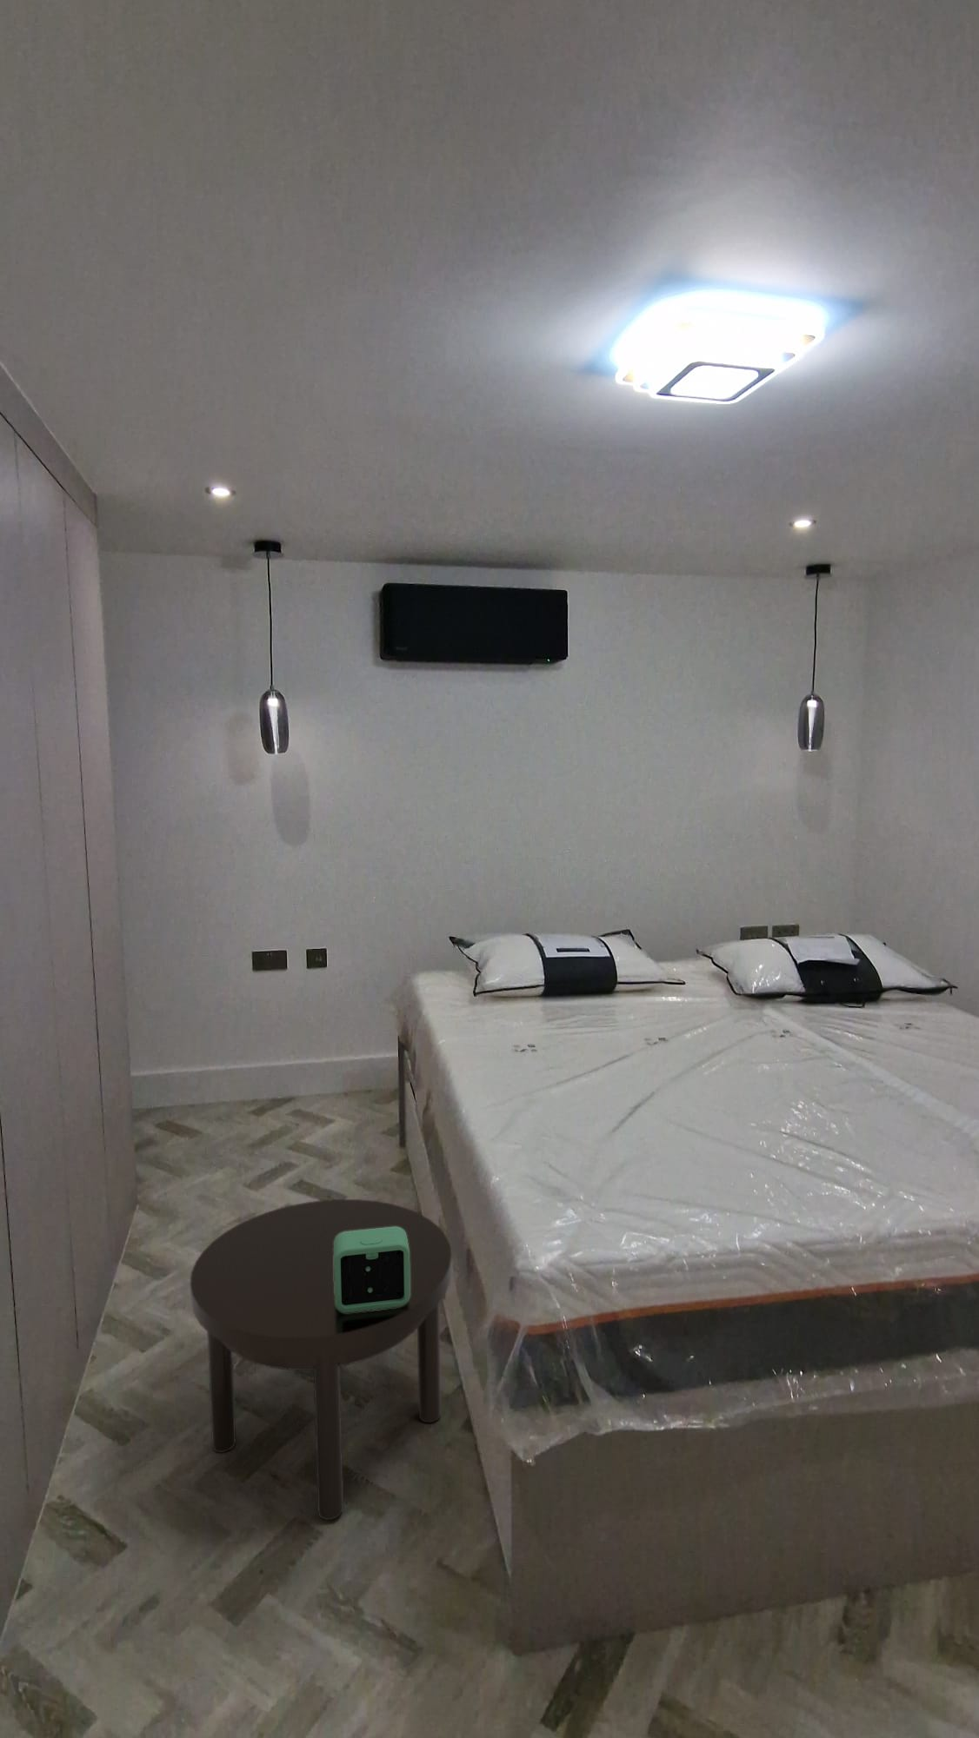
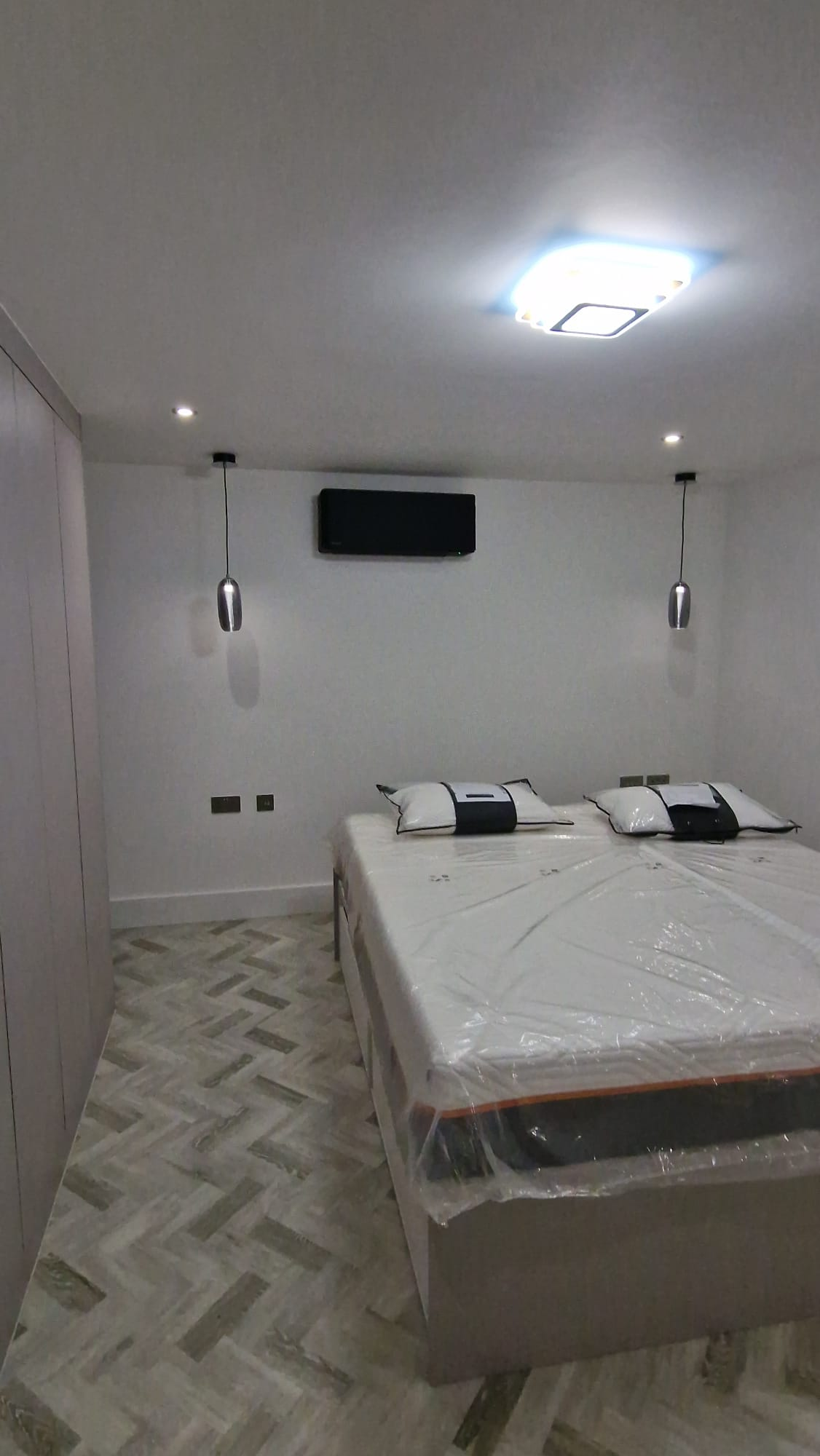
- alarm clock (371, 1268)
- side table (326, 1344)
